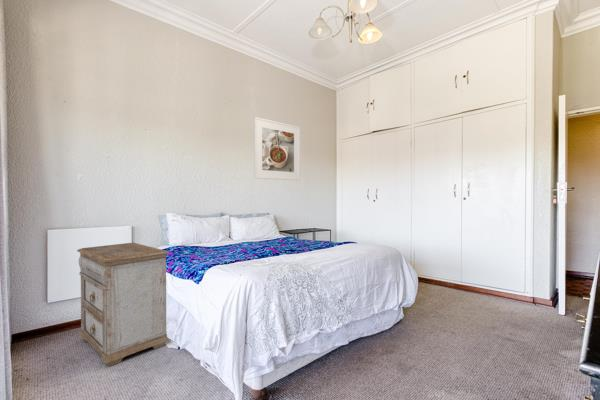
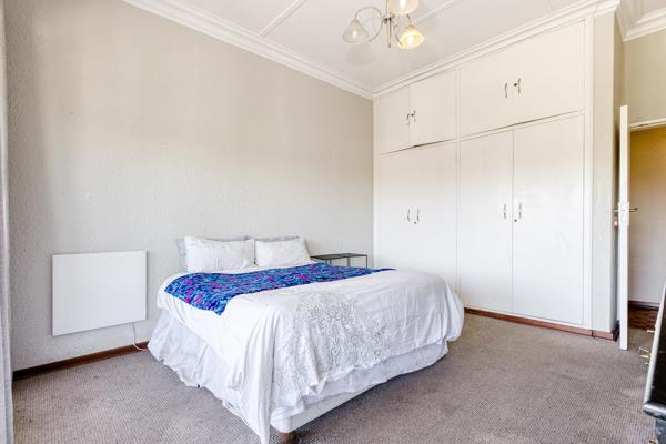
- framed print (278, 150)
- nightstand (122, 295)
